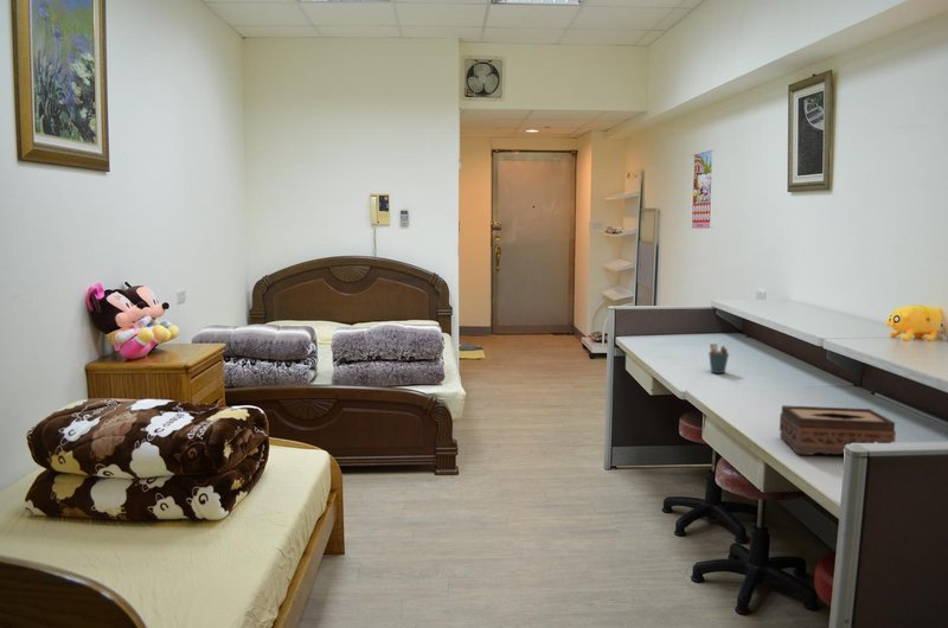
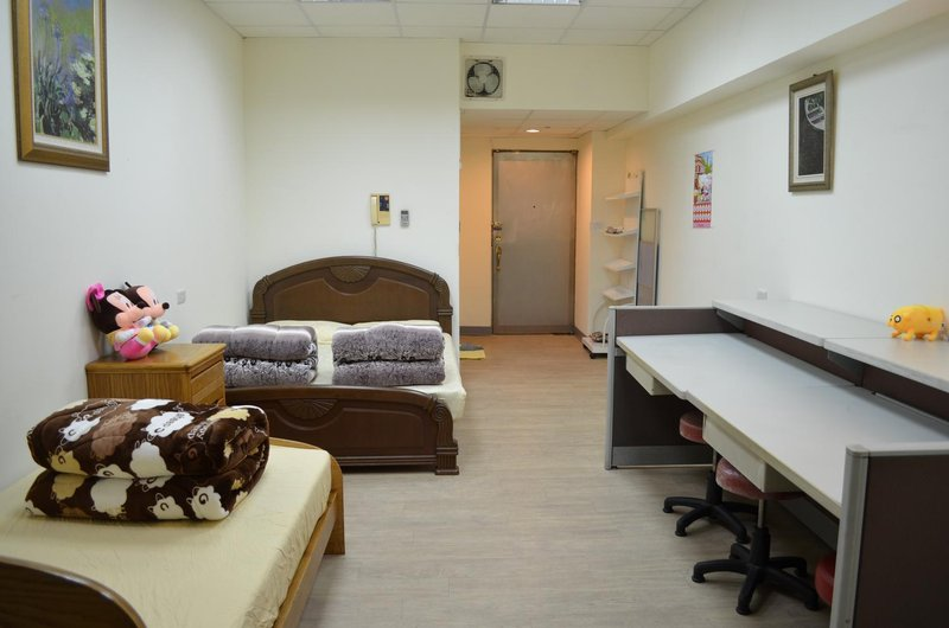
- tissue box (834, 430)
- pen holder (718, 357)
